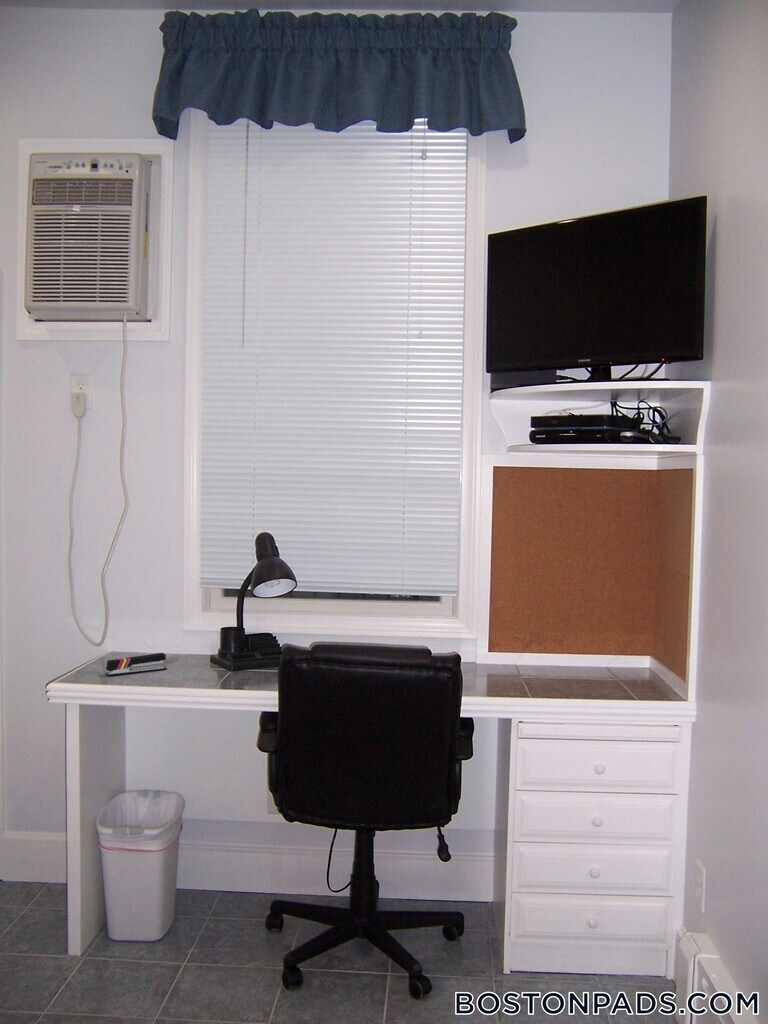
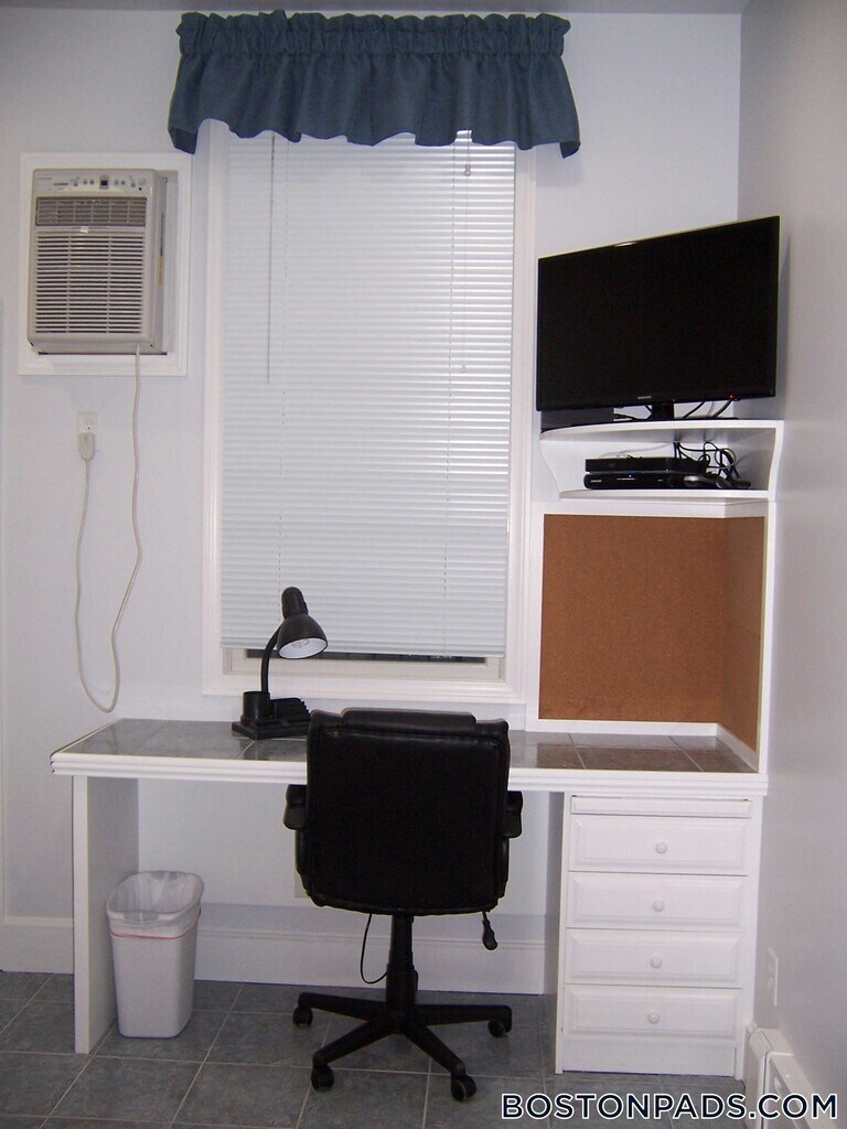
- stapler (136, 663)
